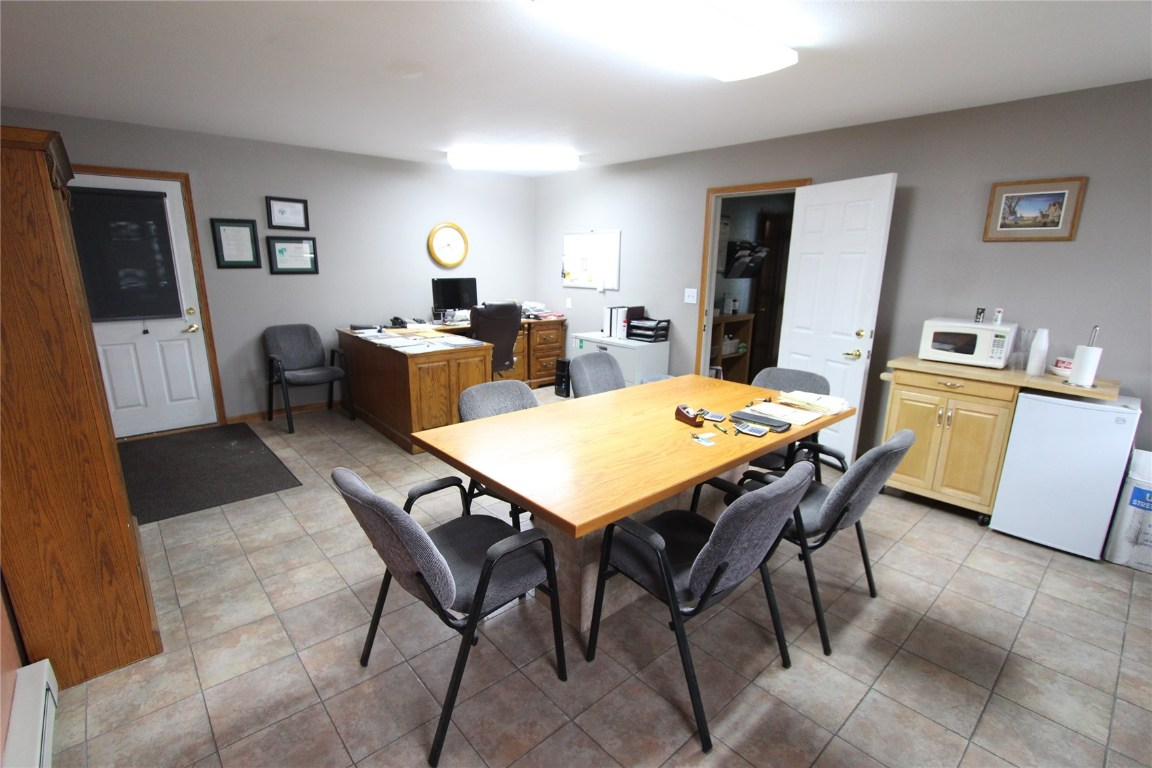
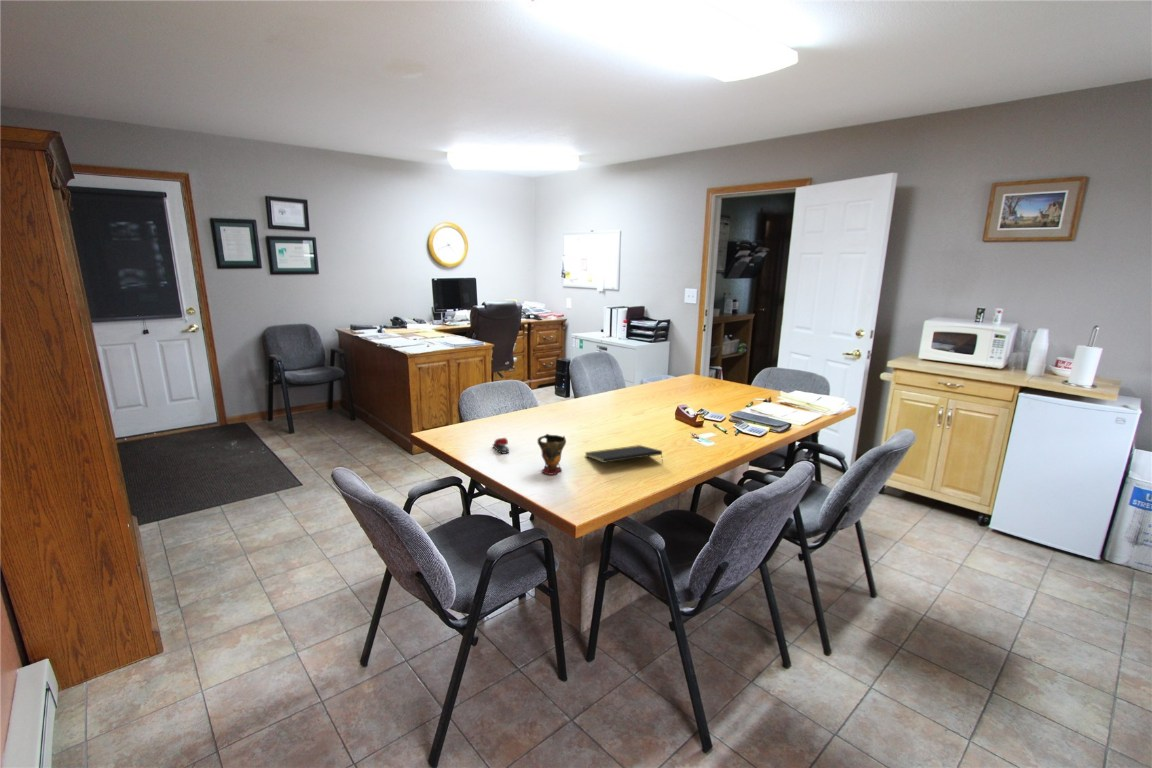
+ cup (551, 453)
+ notepad (622, 453)
+ stapler (501, 443)
